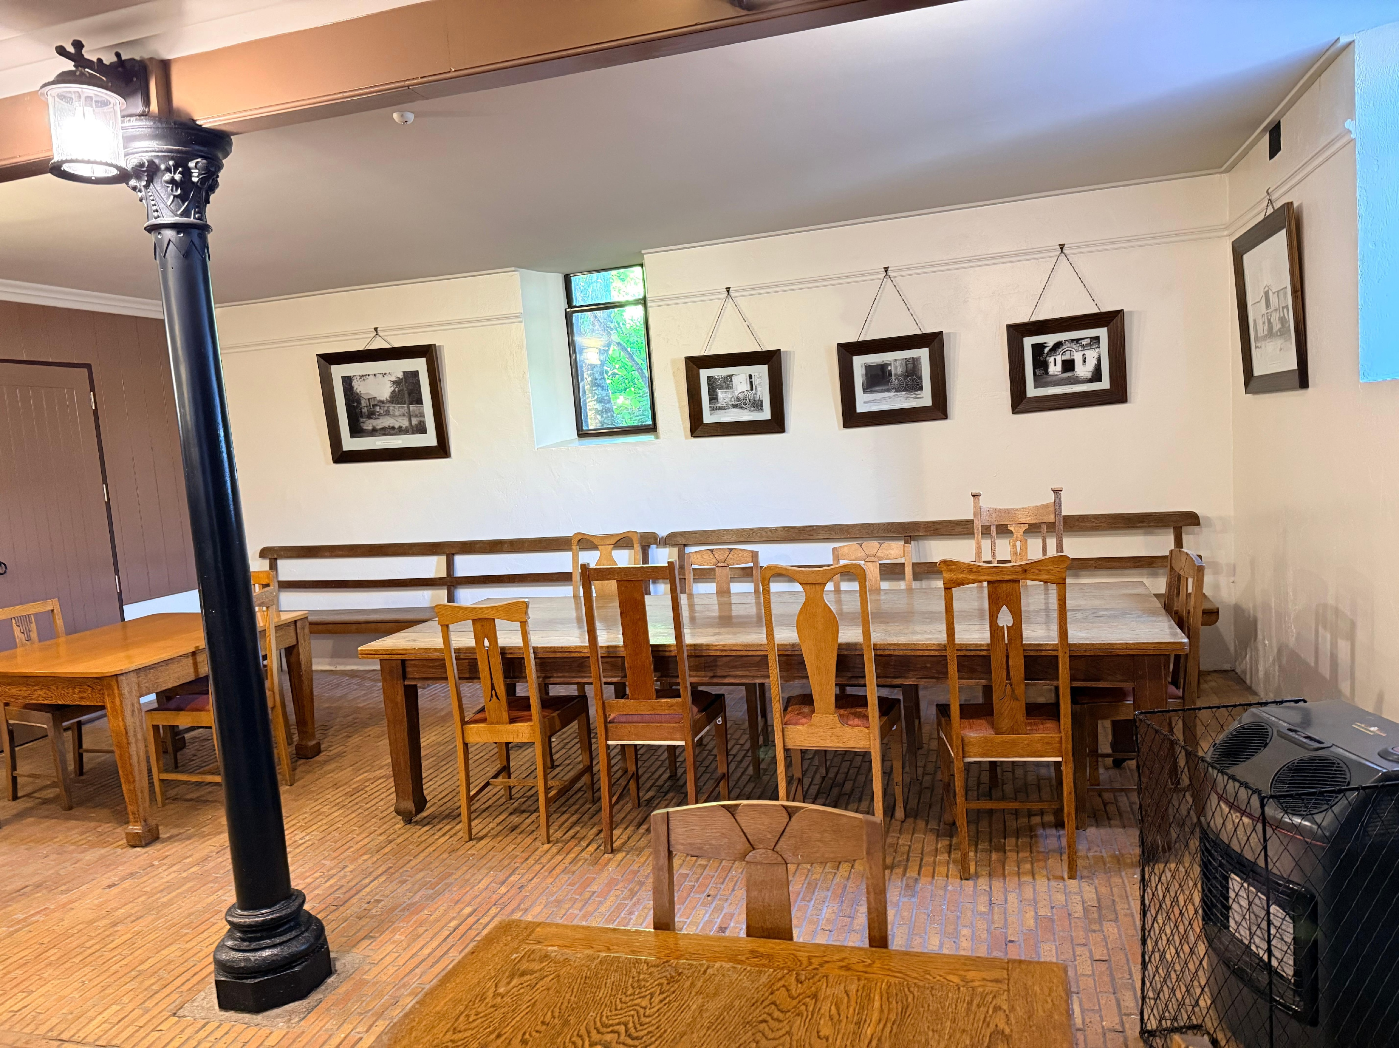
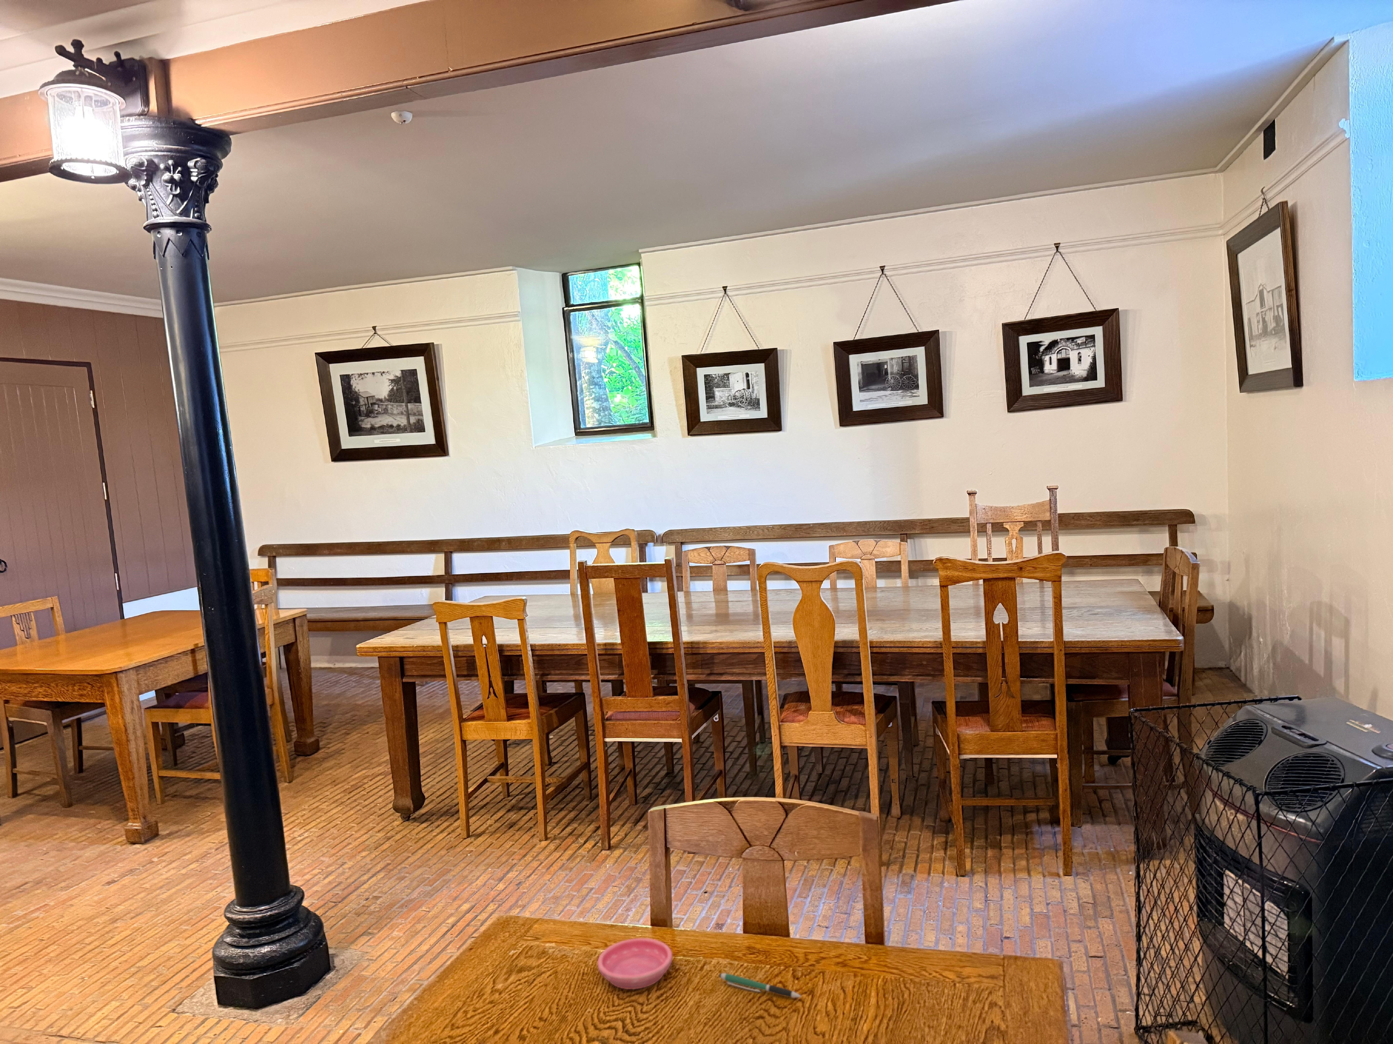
+ saucer (635, 965)
+ pen (759, 986)
